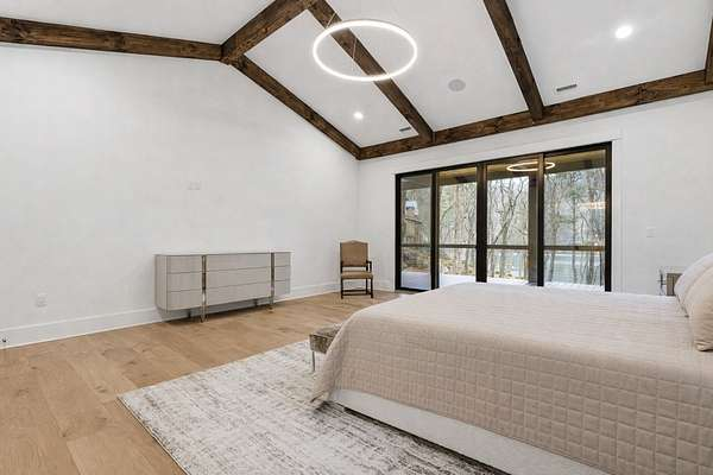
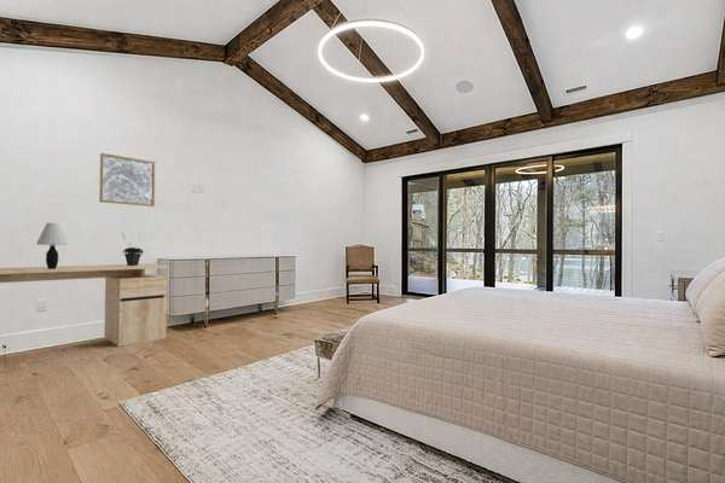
+ potted plant (132, 248)
+ desk (105, 307)
+ table lamp (52, 245)
+ wall art (128, 180)
